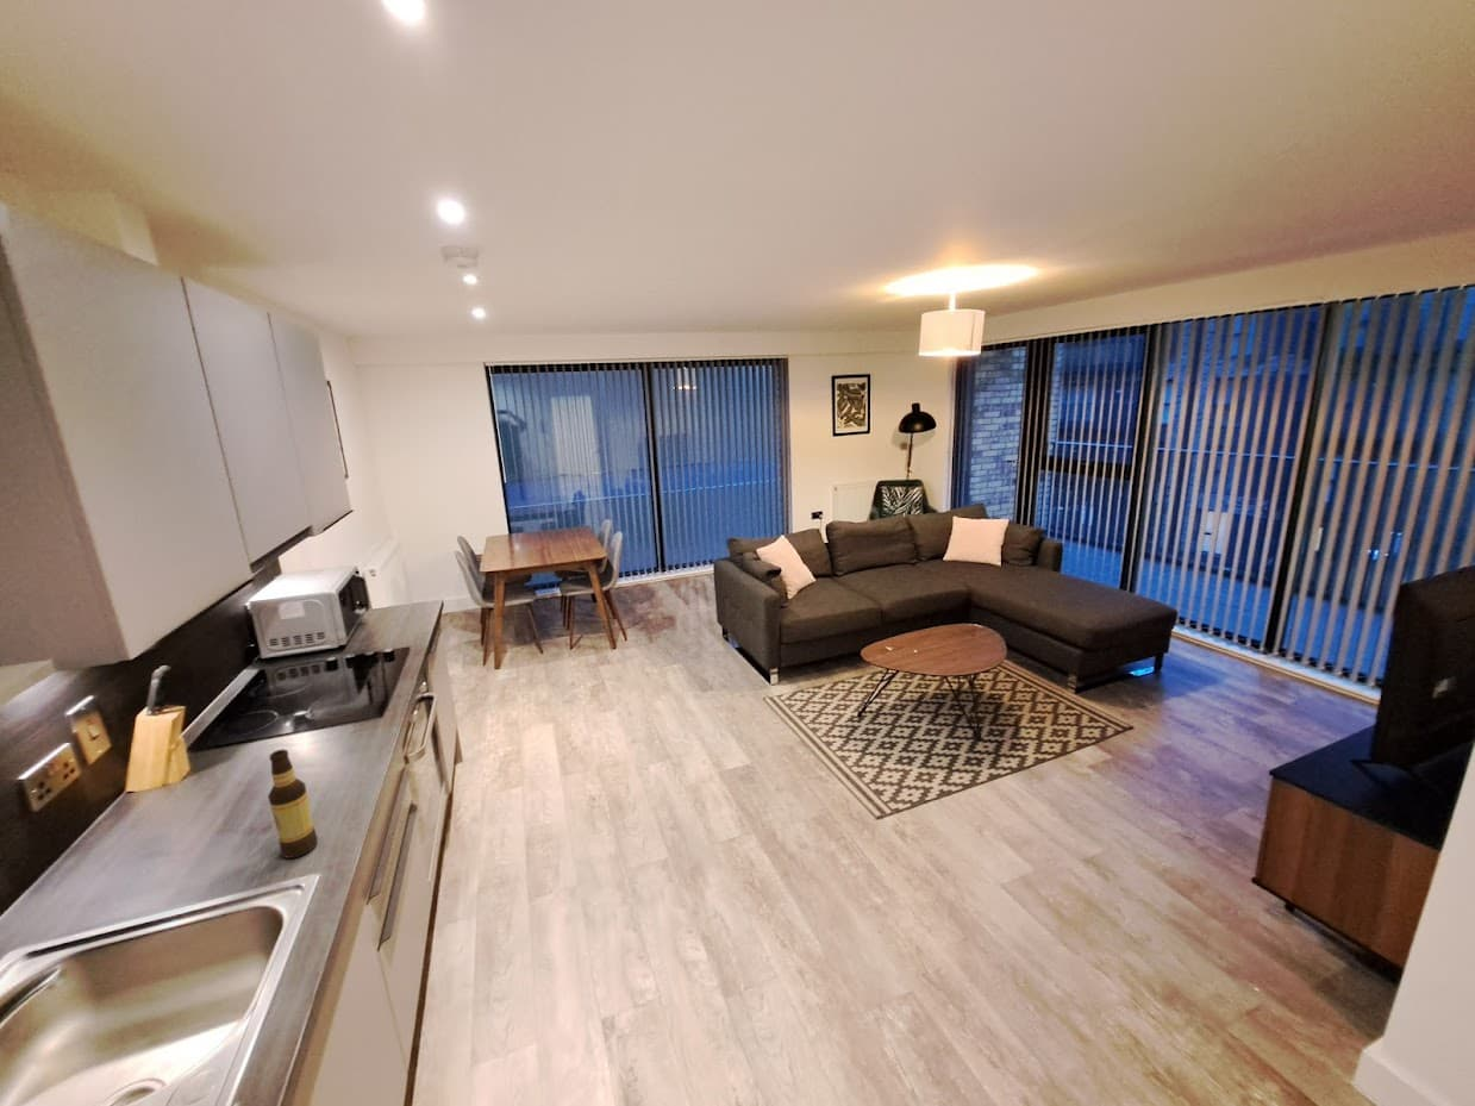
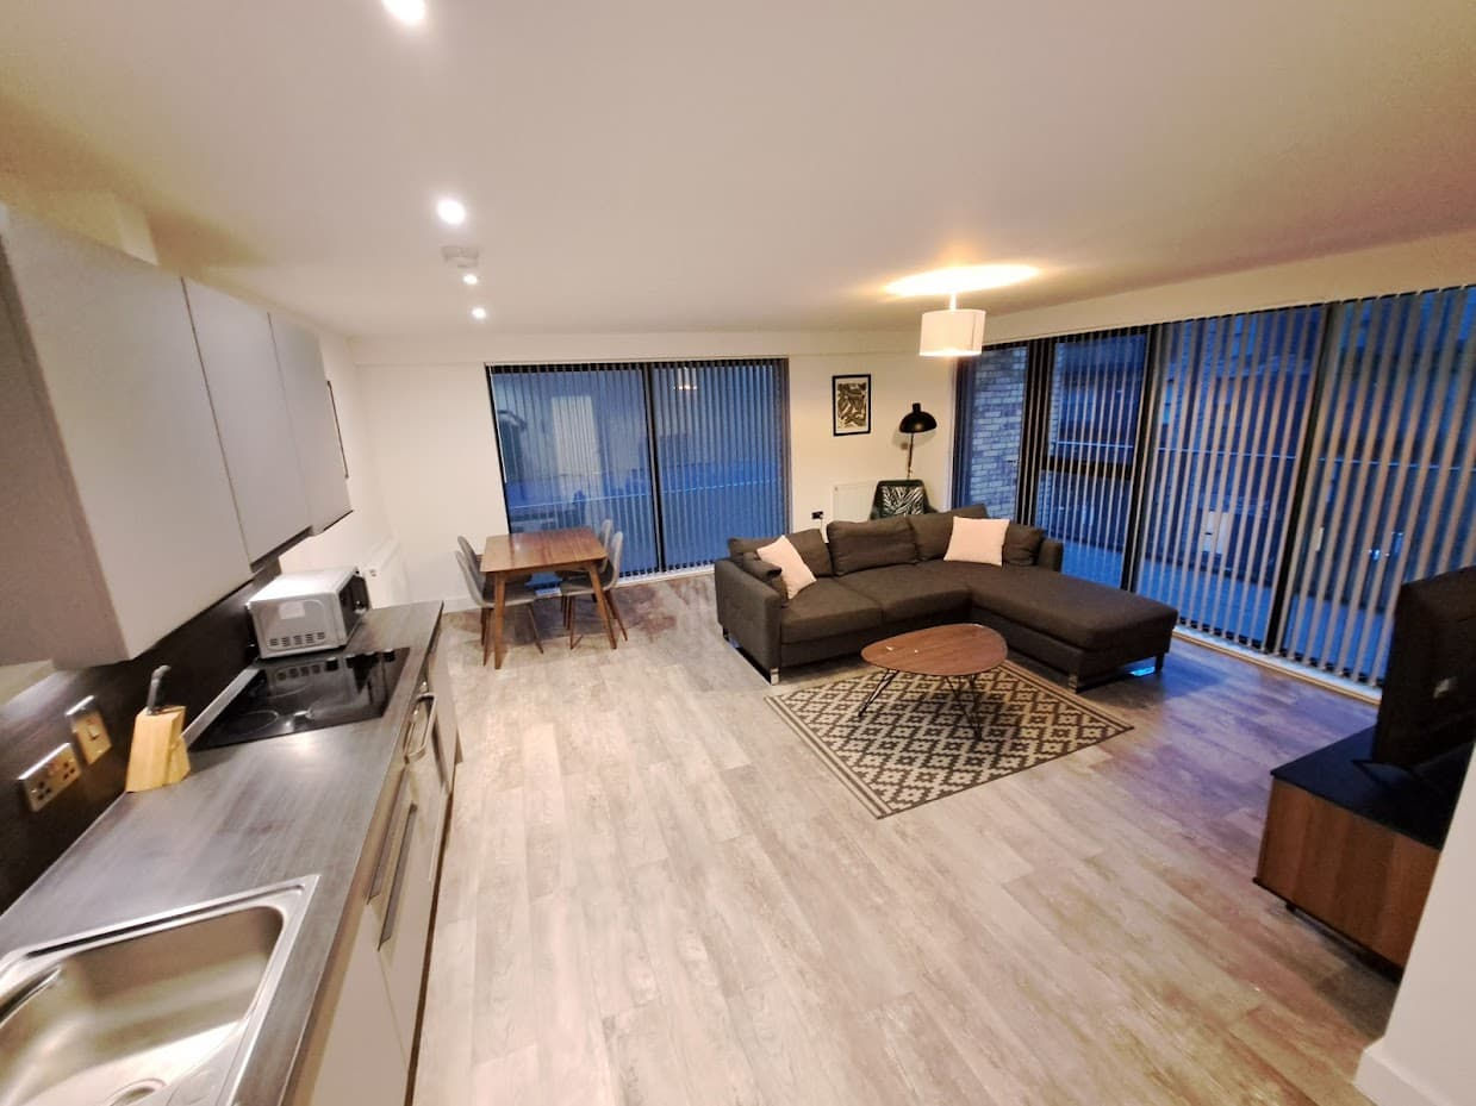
- bottle (289, 801)
